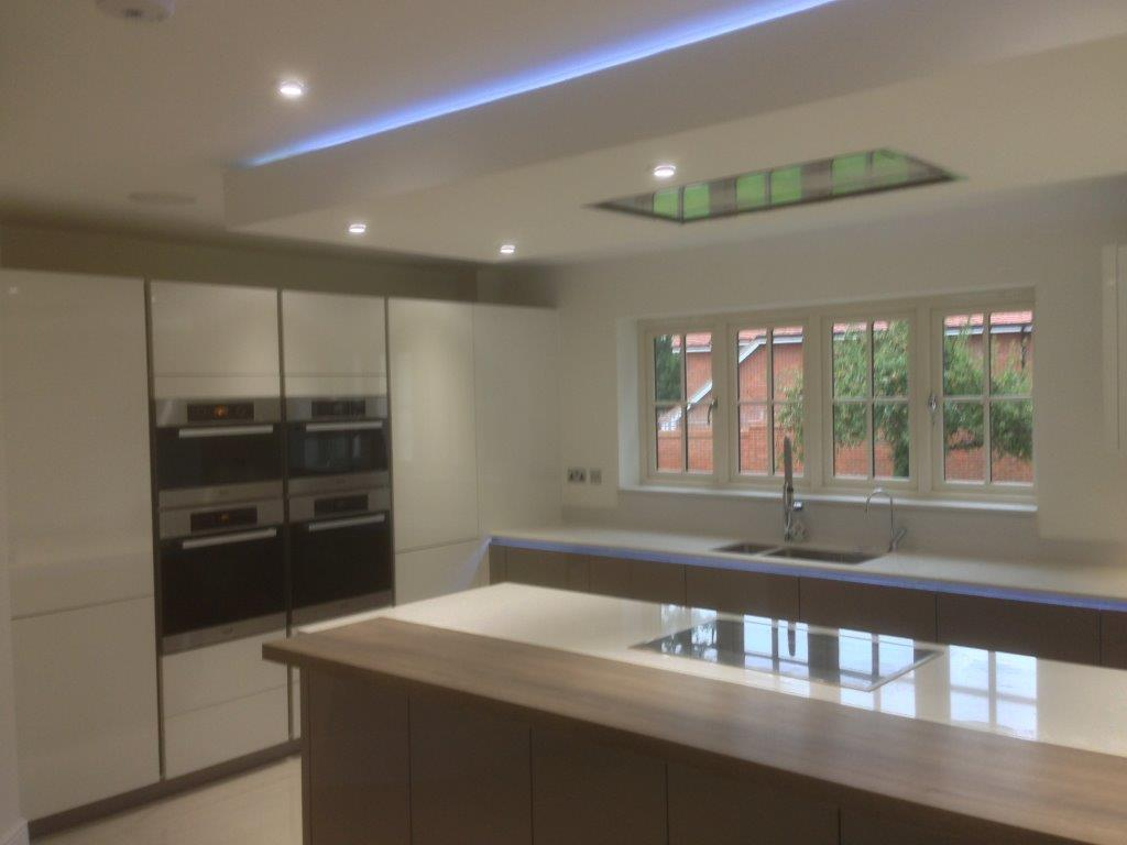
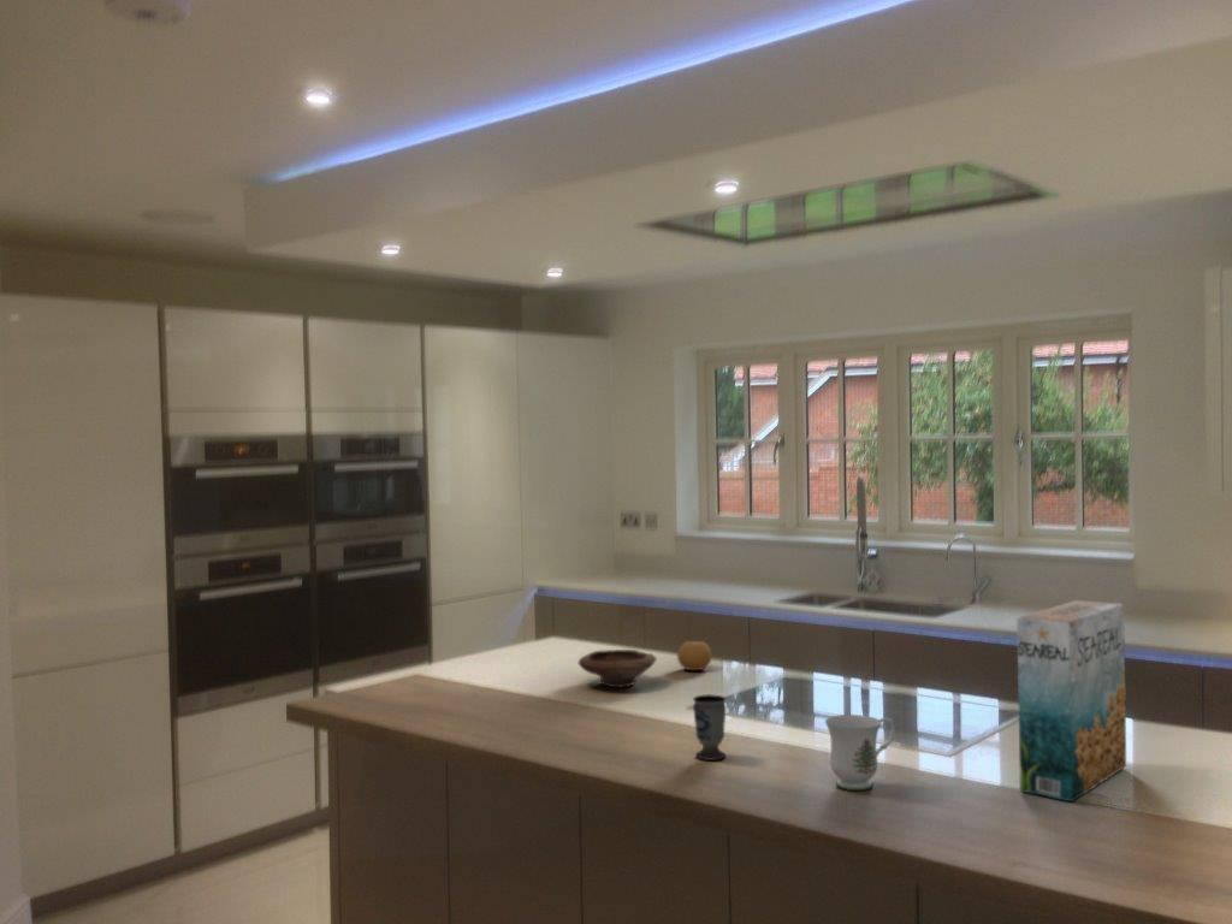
+ cereal box (1073, 694)
+ fruit (694, 654)
+ bowl (617, 669)
+ mug (861, 752)
+ cup (710, 727)
